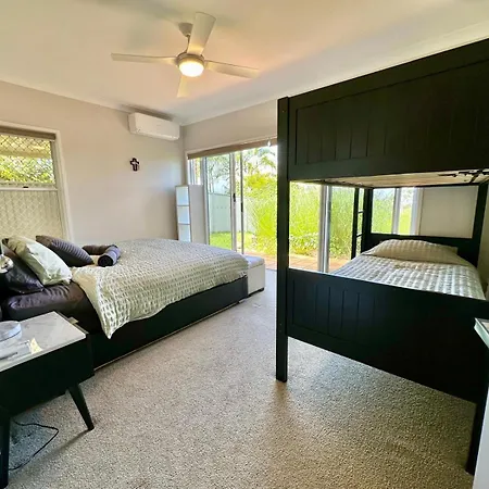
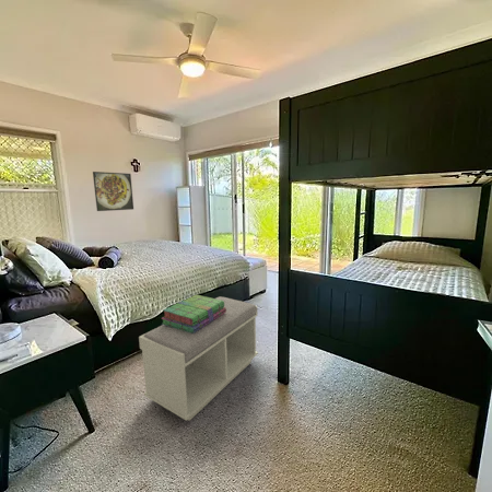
+ bench (207, 348)
+ stack of books (195, 312)
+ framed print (114, 191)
